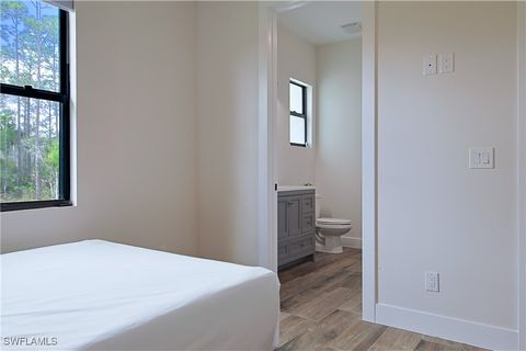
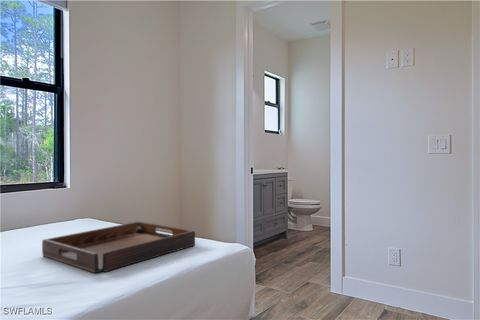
+ serving tray (122, 242)
